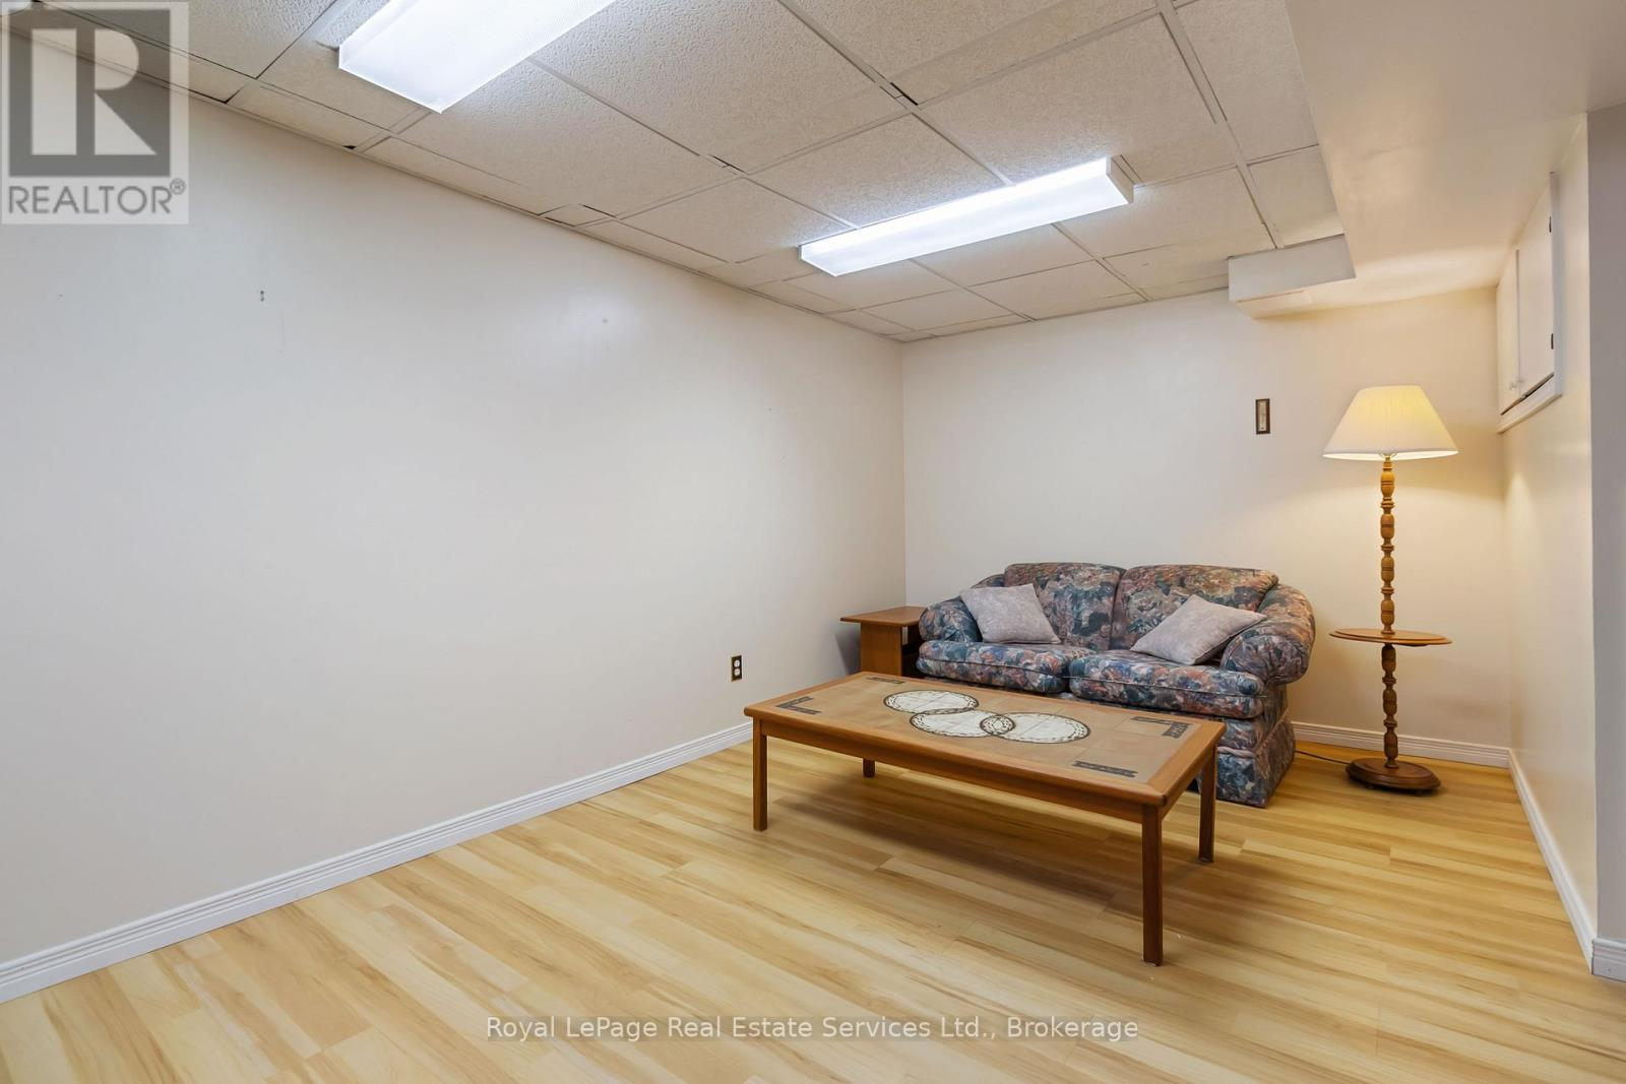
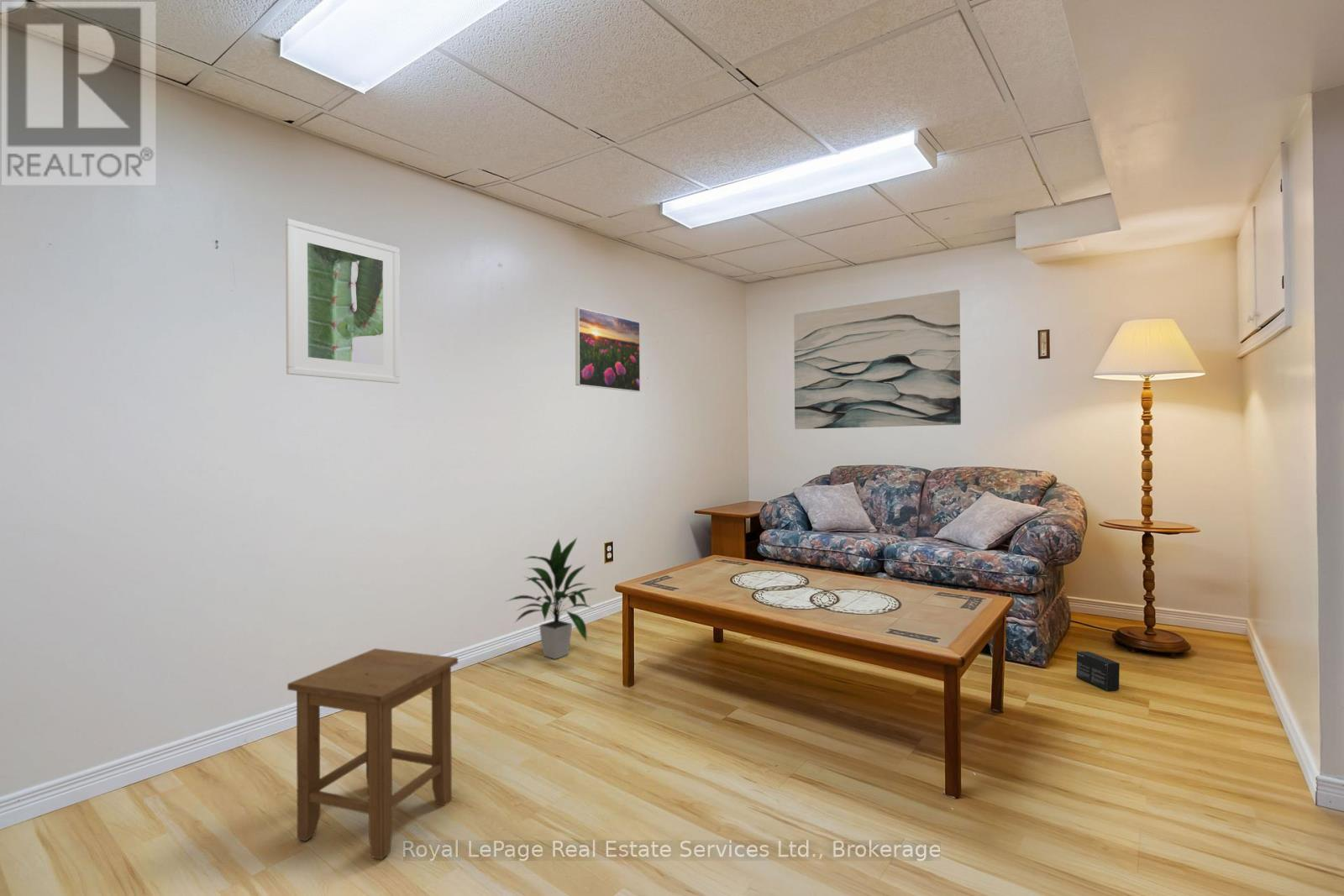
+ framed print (346, 307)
+ box (1097, 670)
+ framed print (609, 352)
+ wall art (870, 364)
+ stool (377, 744)
+ indoor plant (556, 598)
